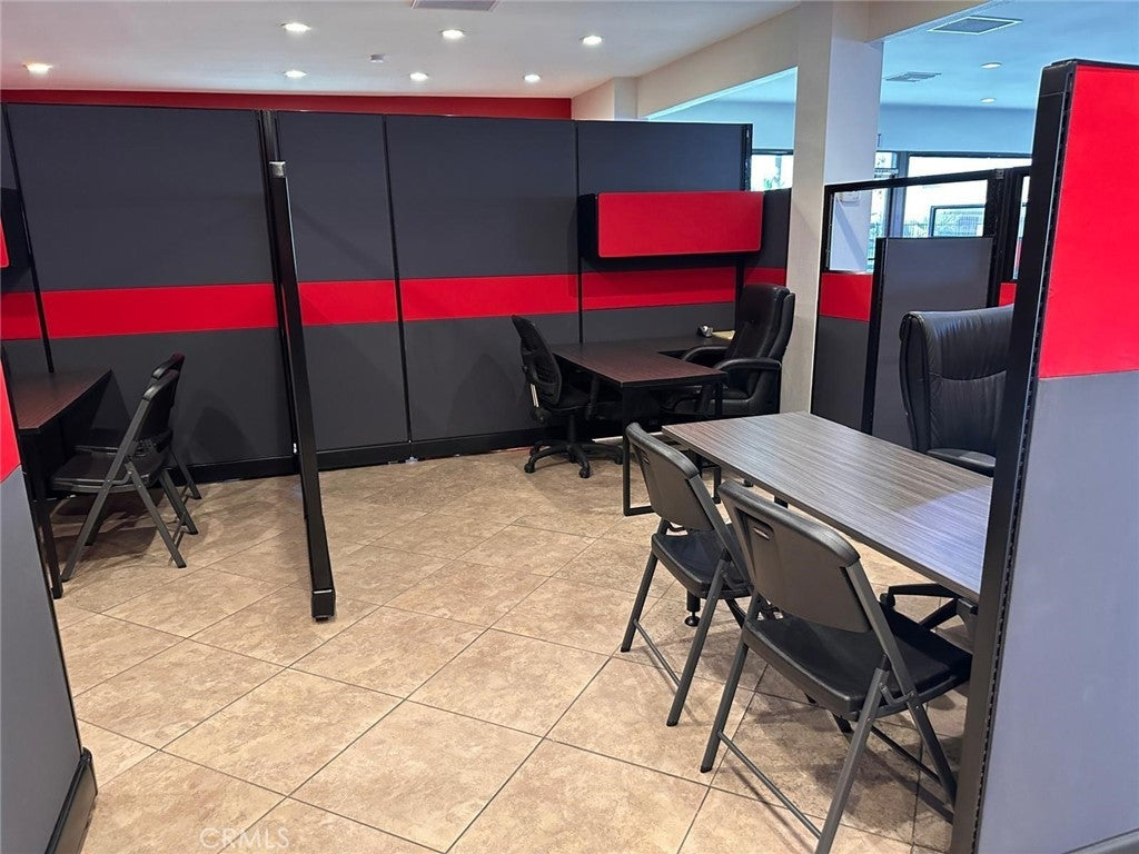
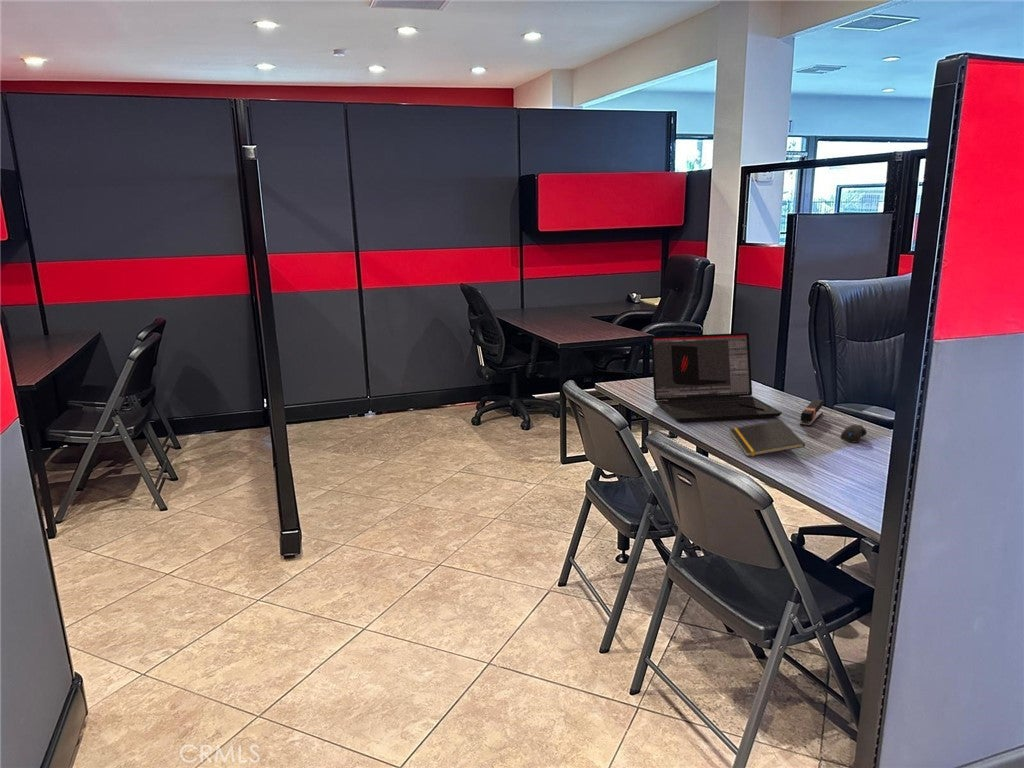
+ notepad (765, 437)
+ laptop (714, 375)
+ stapler (812, 412)
+ computer mouse (854, 432)
